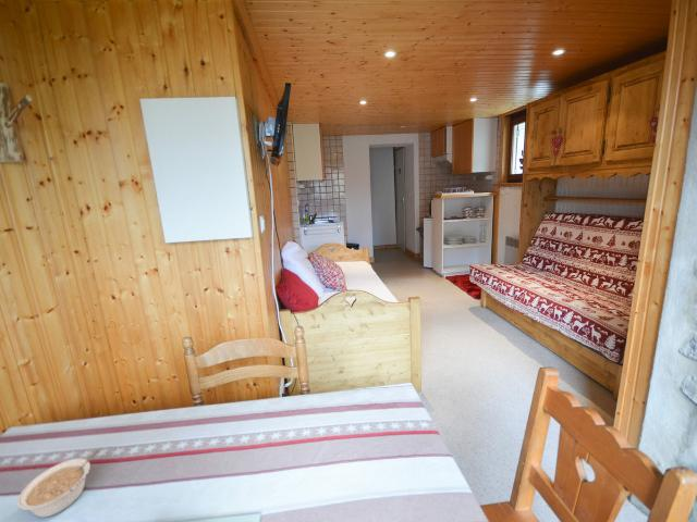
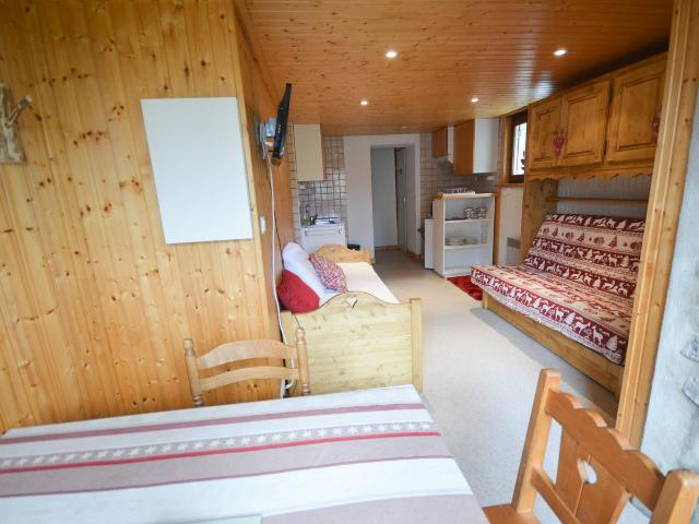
- legume (59, 486)
